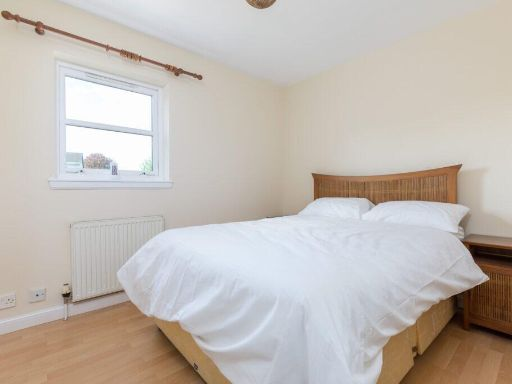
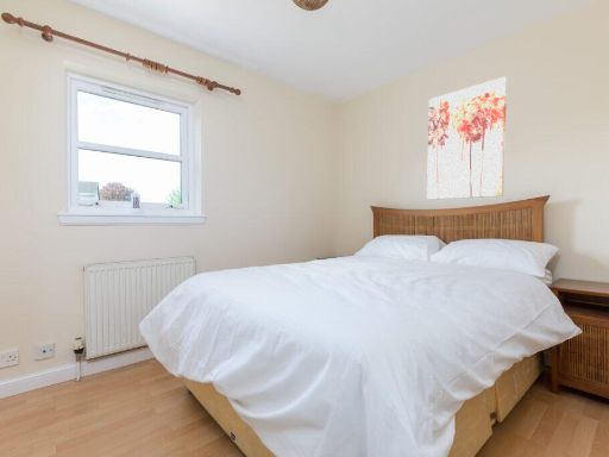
+ wall art (463, 143)
